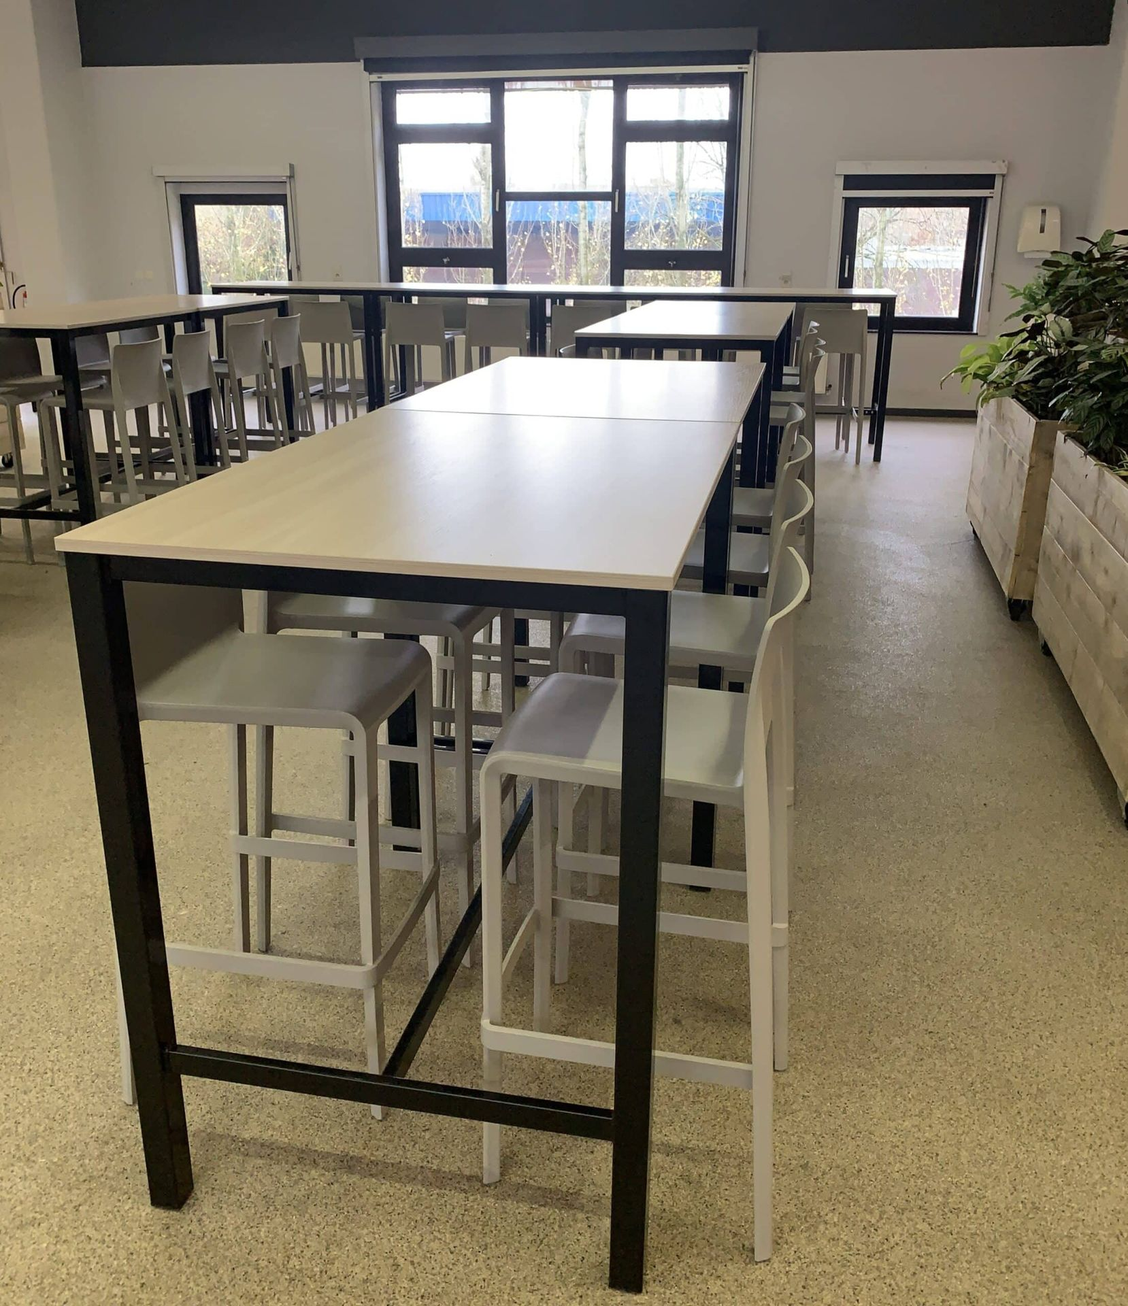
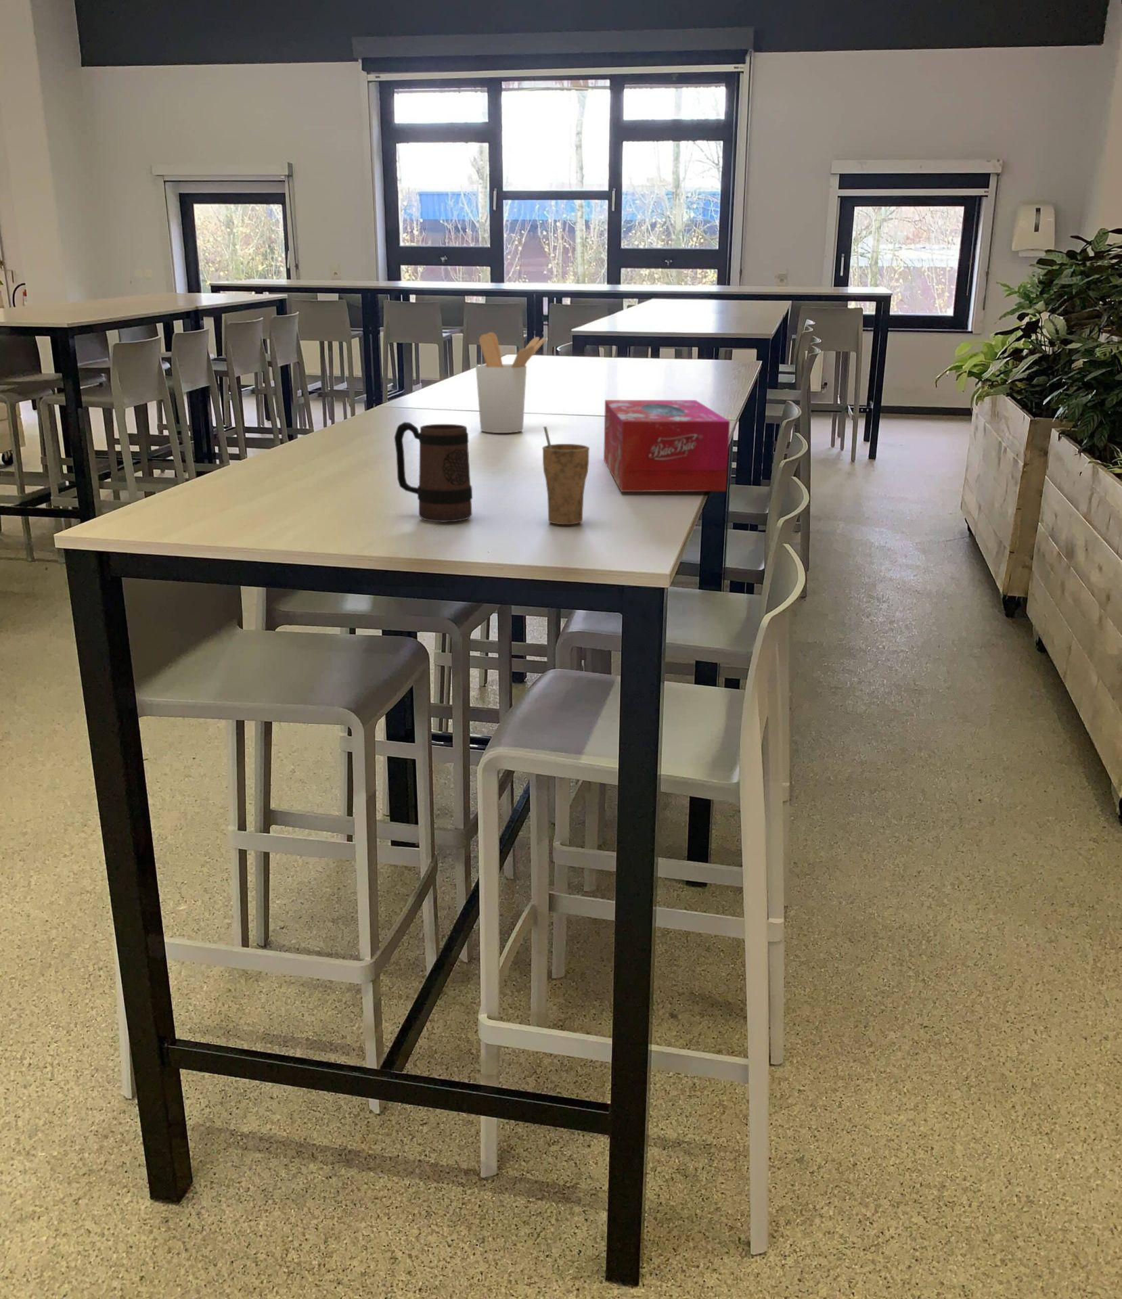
+ cup (565, 475)
+ utensil holder (512, 381)
+ mug (433, 471)
+ tissue box (661, 443)
